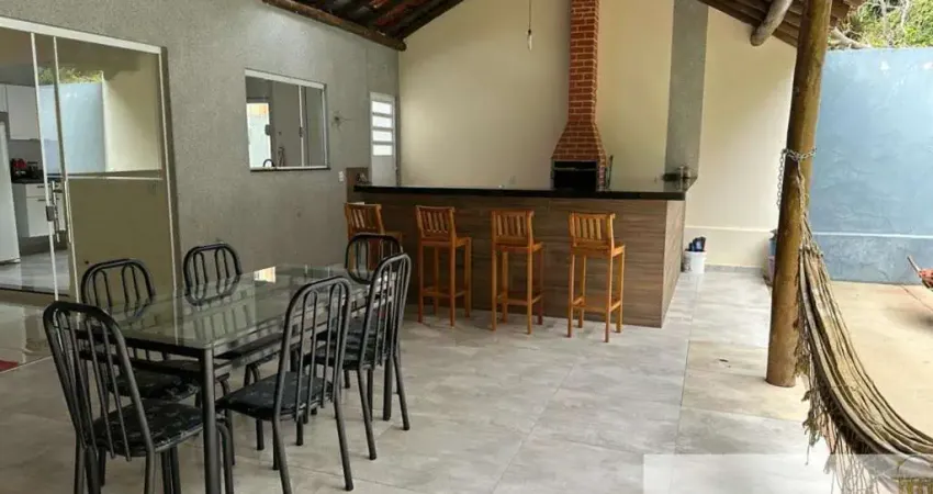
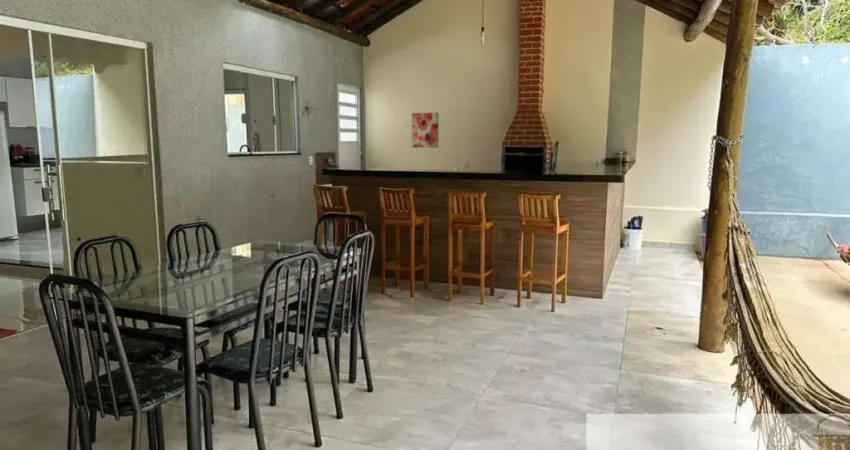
+ wall art (425, 130)
